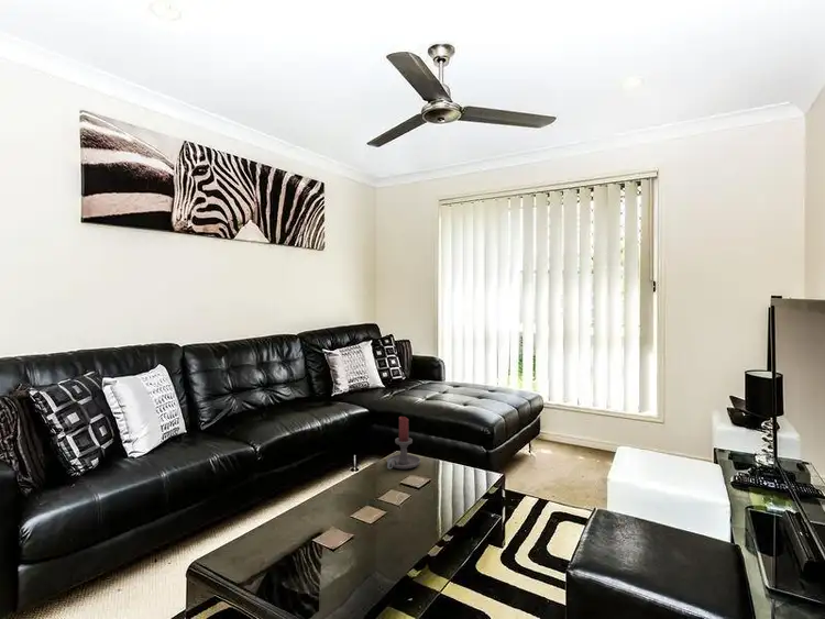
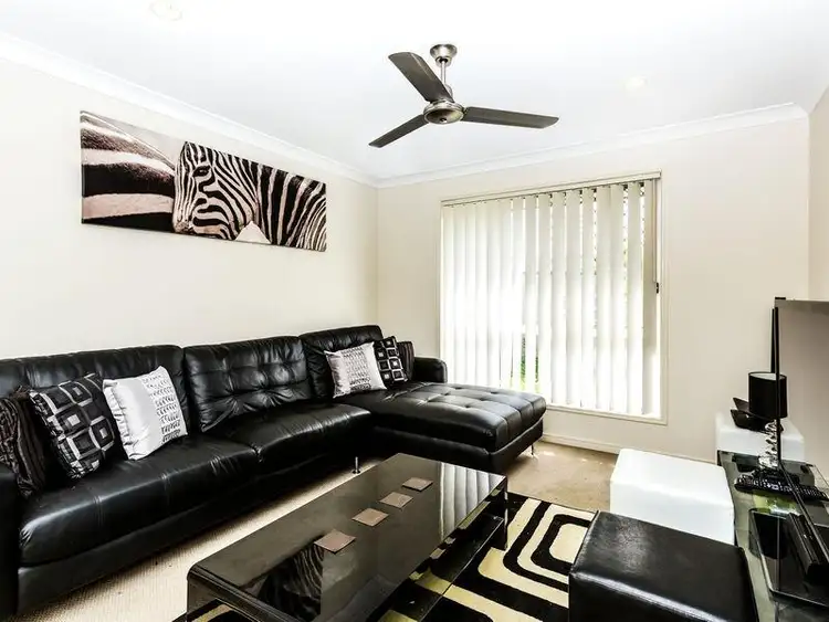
- candle holder (400, 441)
